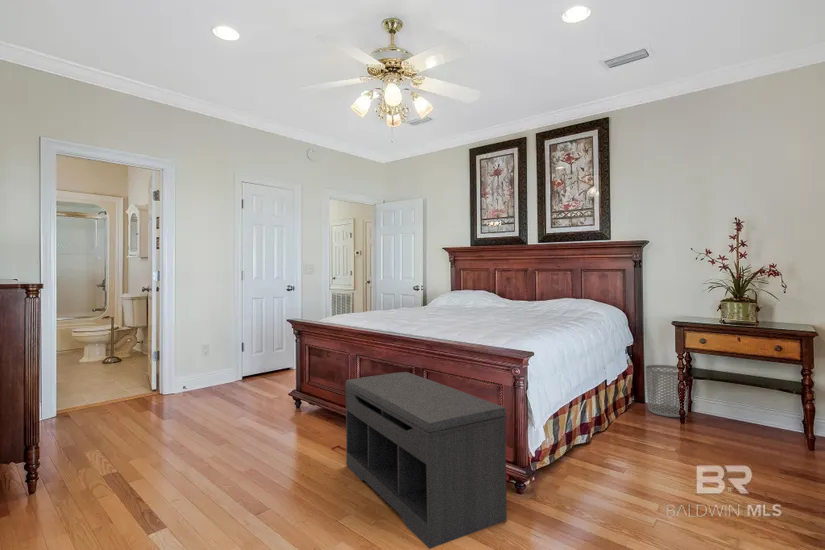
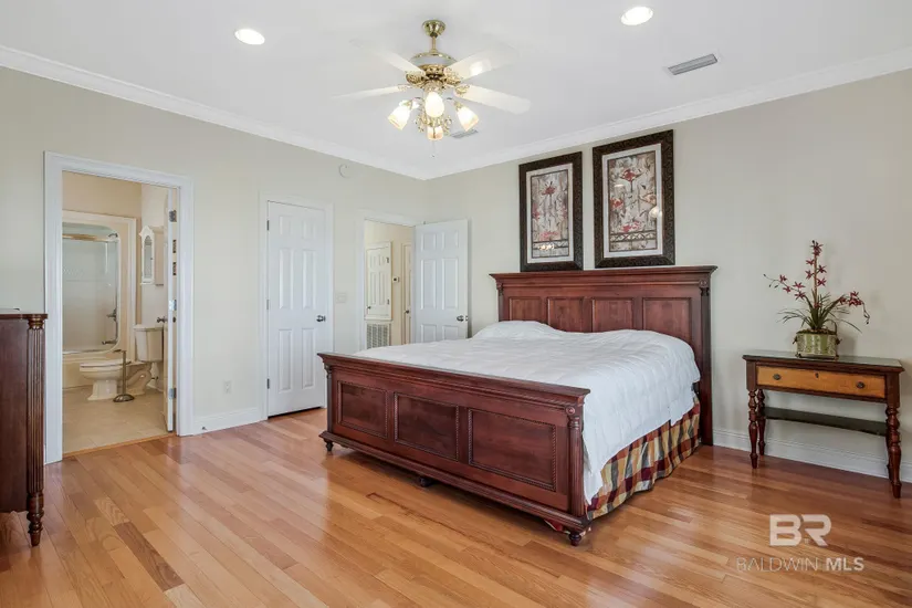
- waste bin (667, 390)
- bench (415, 440)
